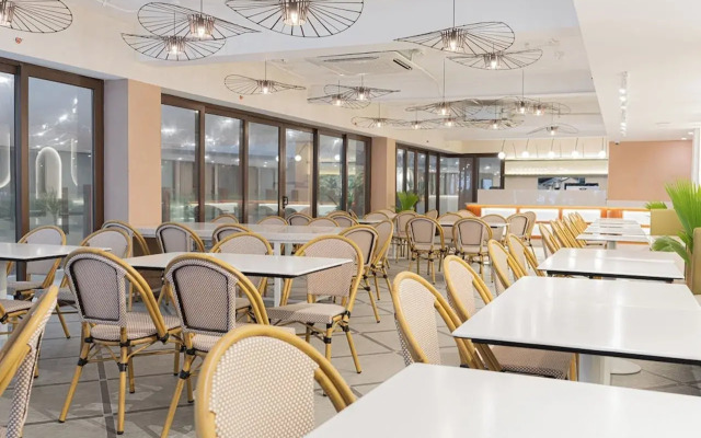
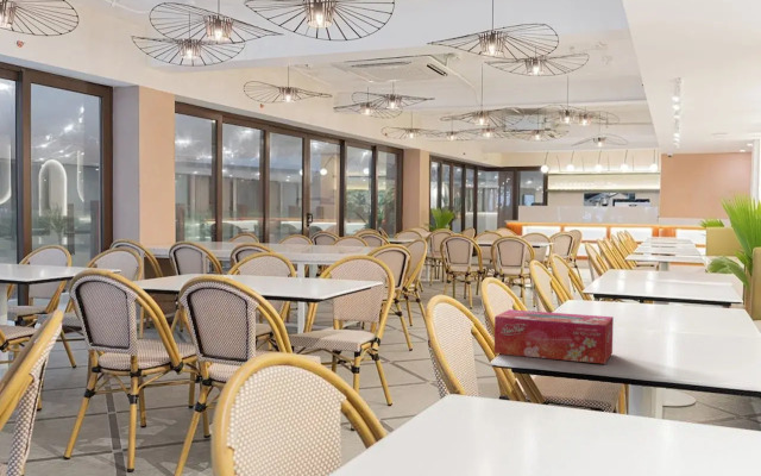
+ tissue box (553, 334)
